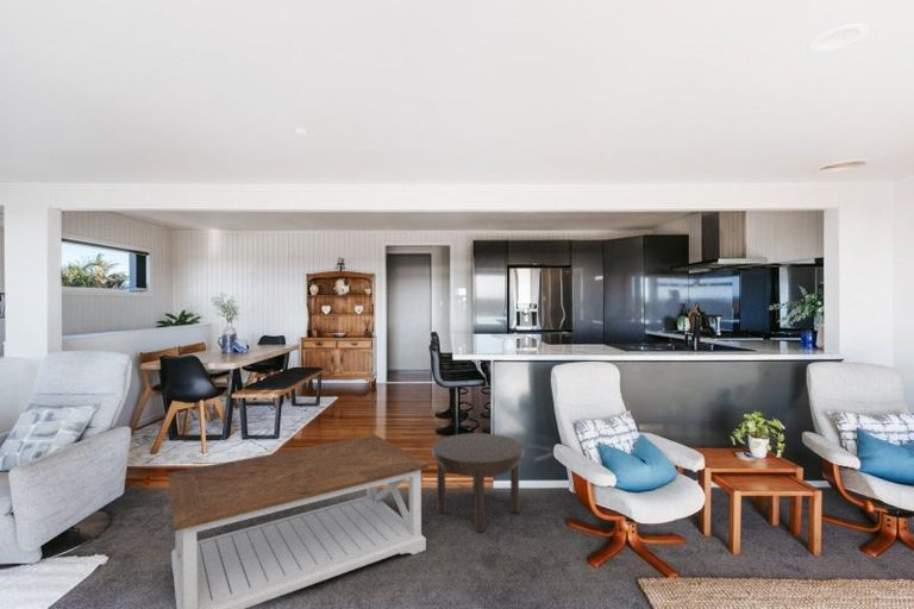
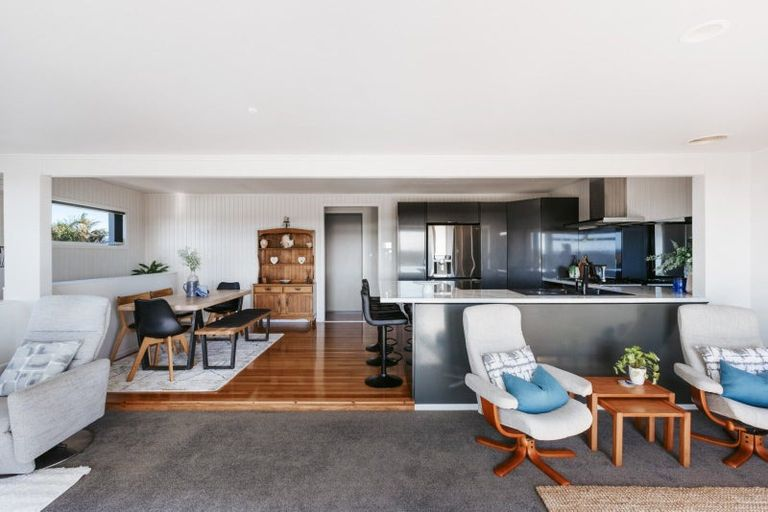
- coffee table (302, 513)
- side table (477, 478)
